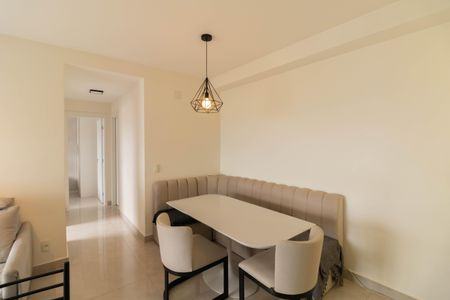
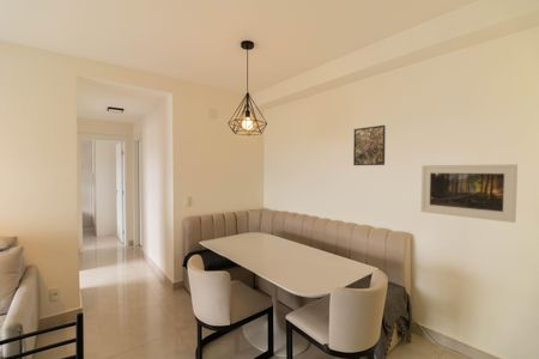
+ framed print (368, 146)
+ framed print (464, 190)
